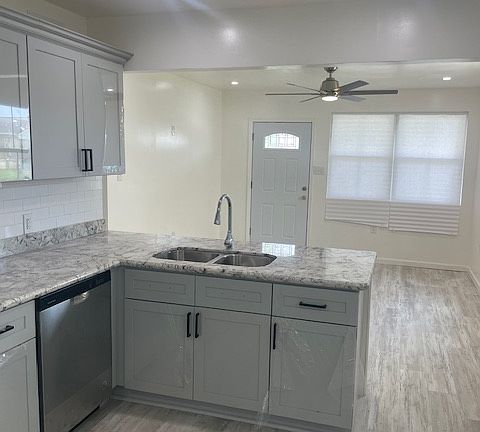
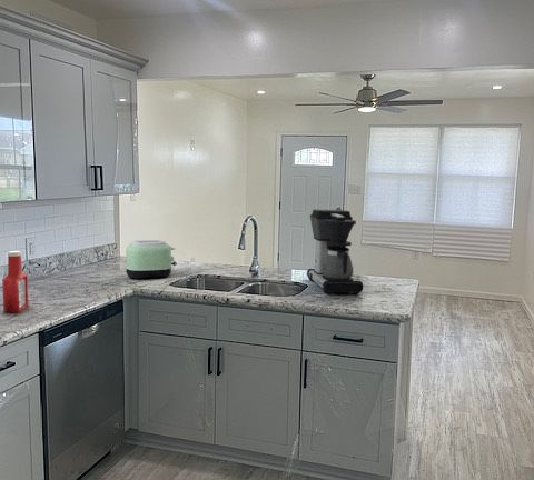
+ toaster (150, 258)
+ coffee maker (334, 249)
+ soap bottle (14, 280)
